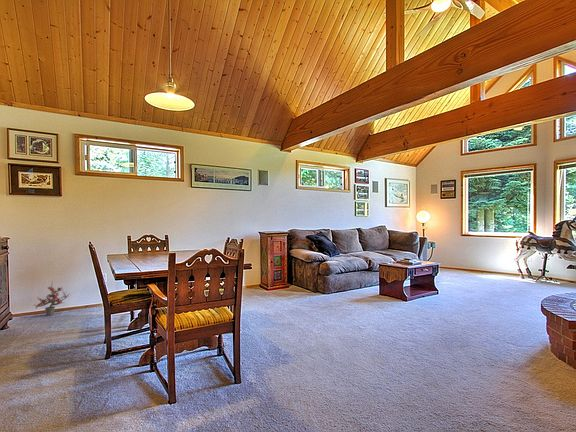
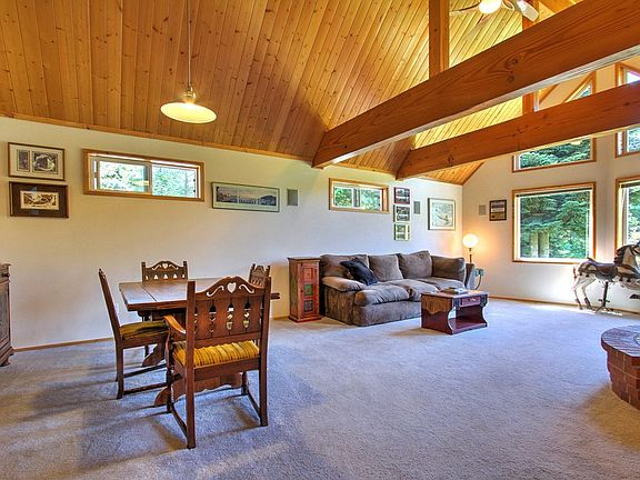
- potted plant (51, 297)
